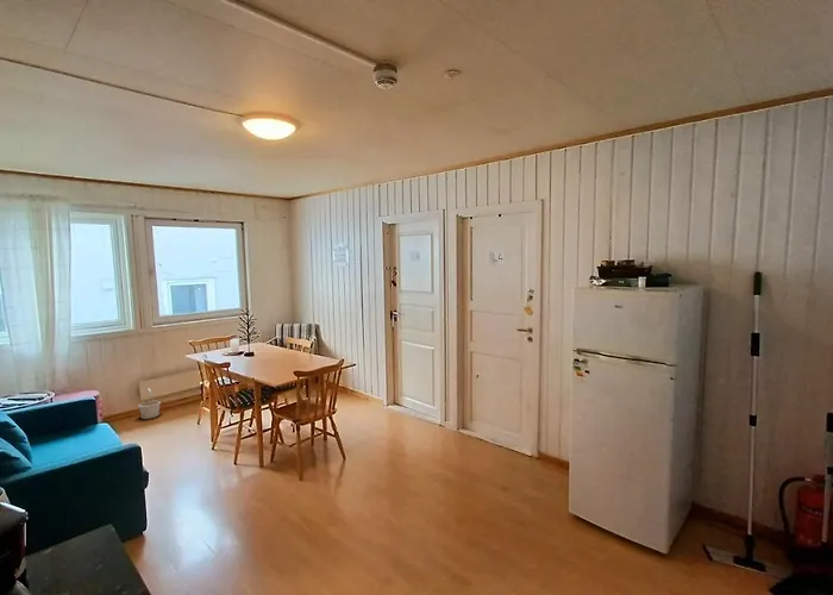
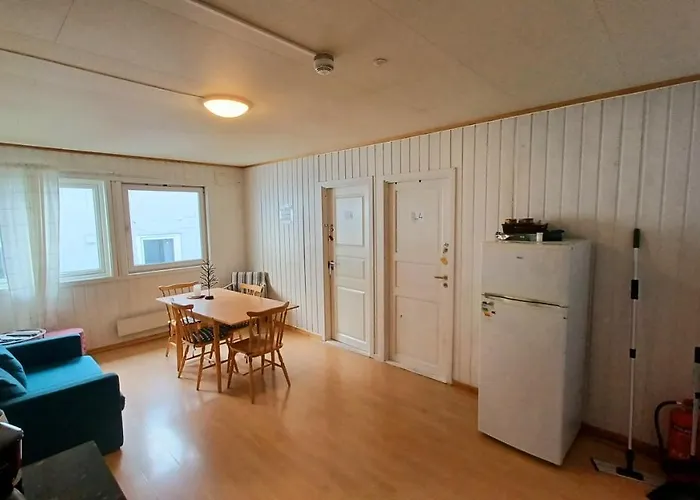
- basket (149, 401)
